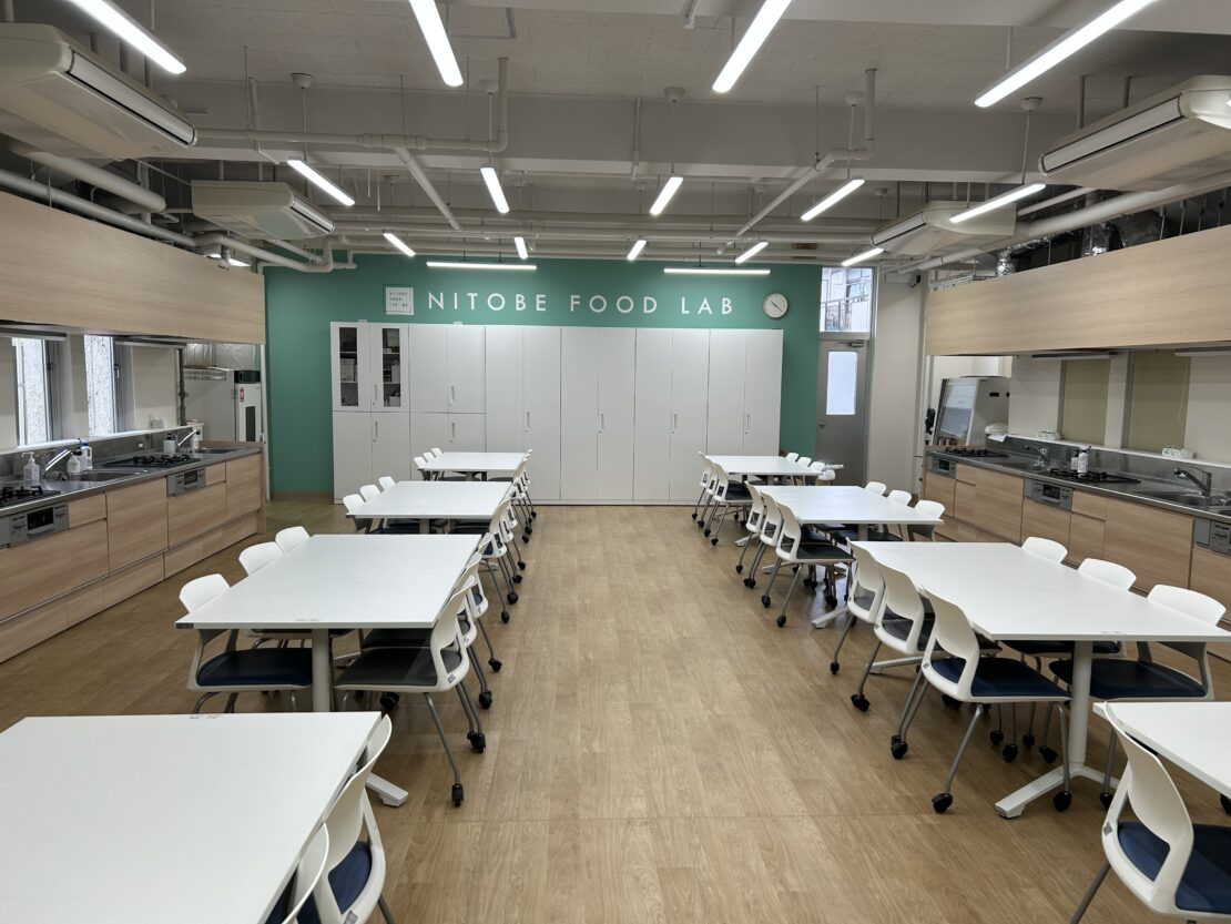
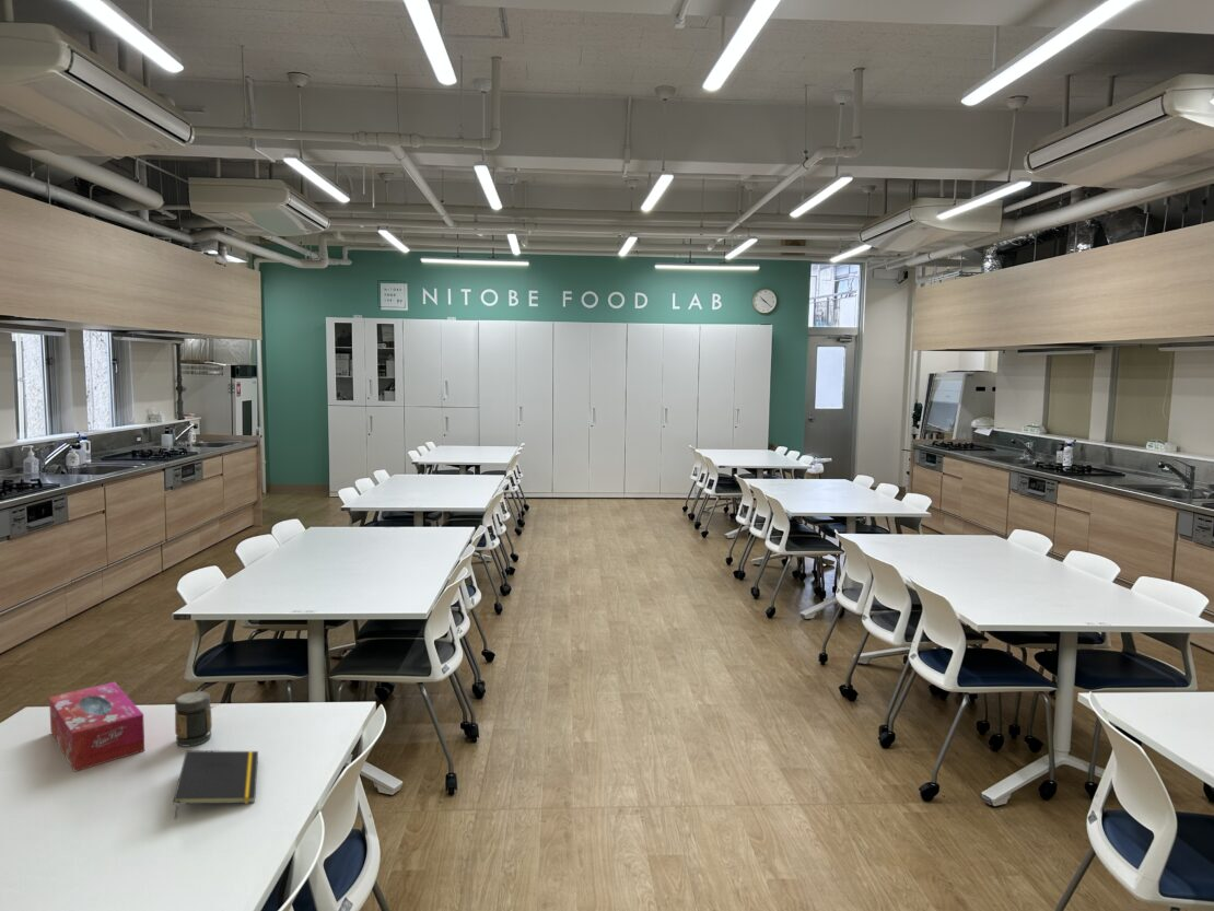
+ jar (192, 717)
+ notepad (219, 775)
+ tissue box (95, 723)
